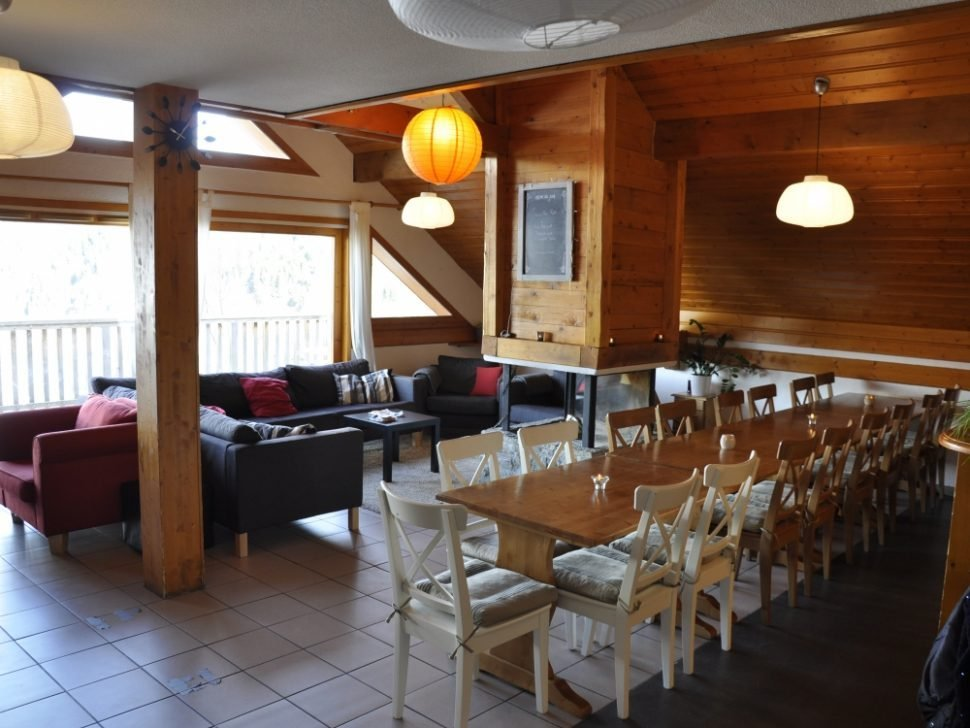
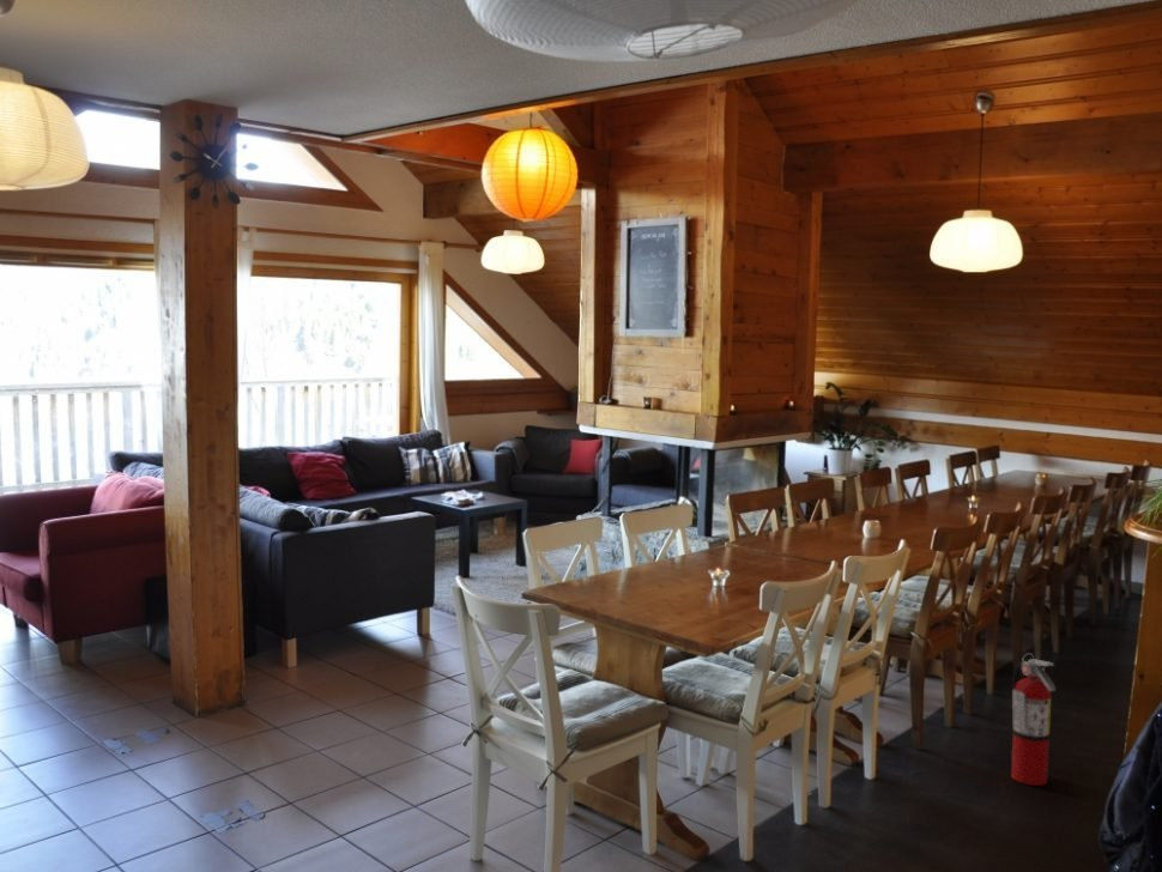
+ fire extinguisher (1030, 714)
